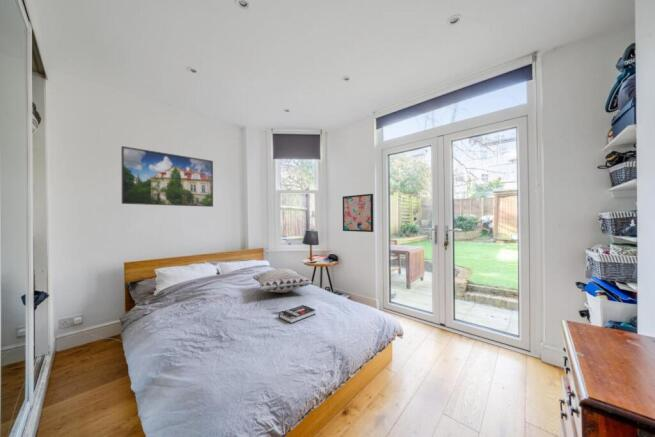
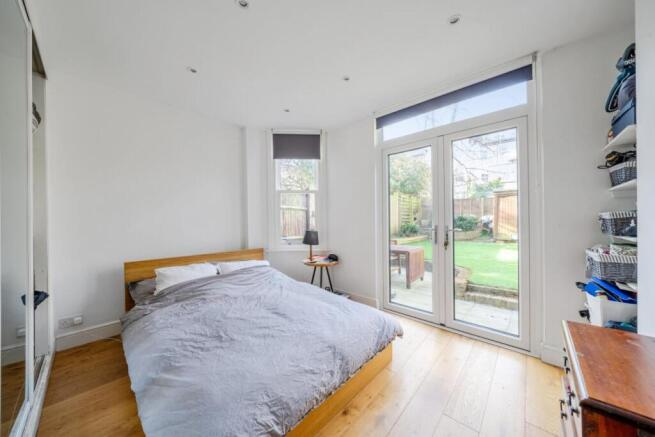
- book (297, 313)
- wall art (357, 213)
- decorative pillow (281, 280)
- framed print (172, 179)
